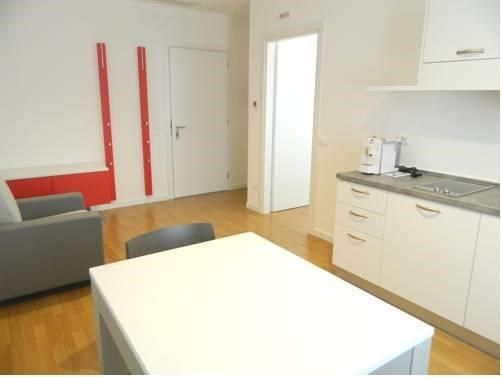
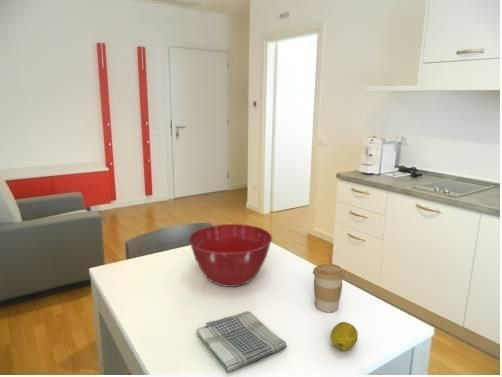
+ coffee cup (327, 286)
+ mixing bowl (230, 257)
+ dish towel (239, 336)
+ fruit (344, 335)
